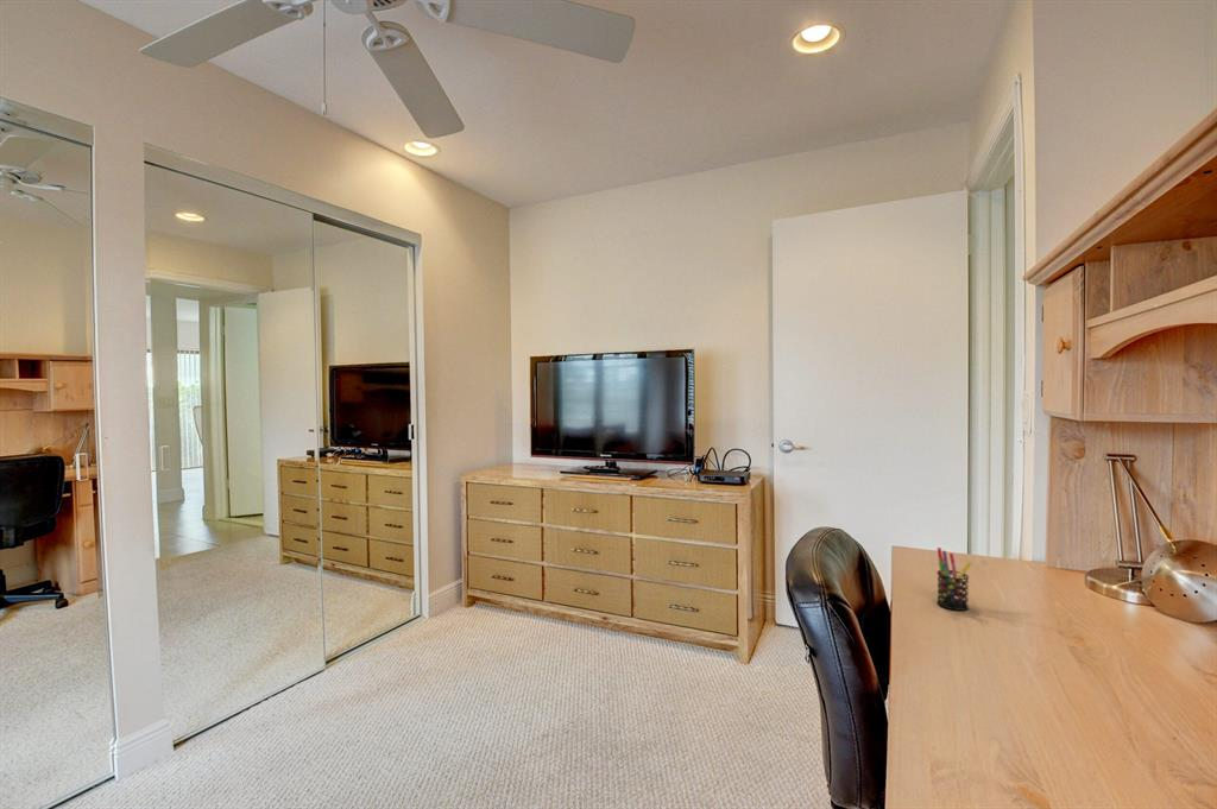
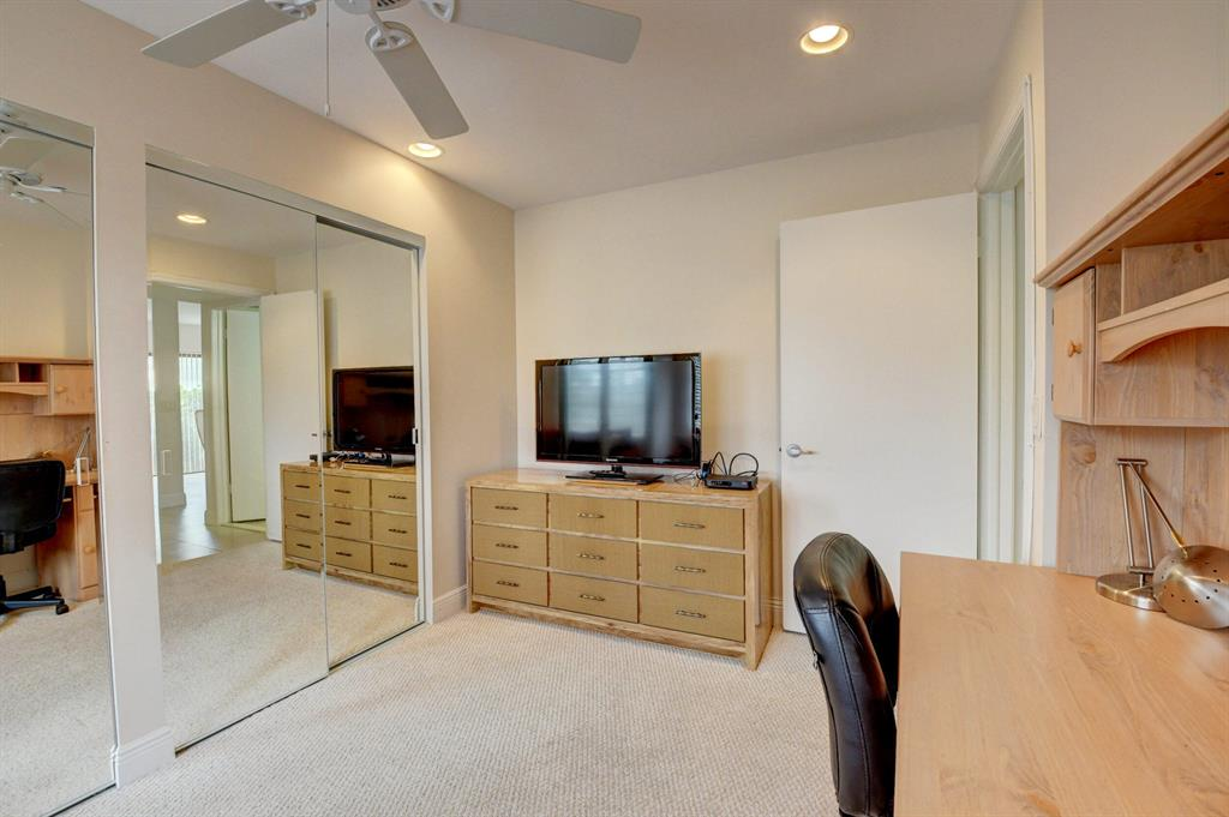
- pen holder (948, 577)
